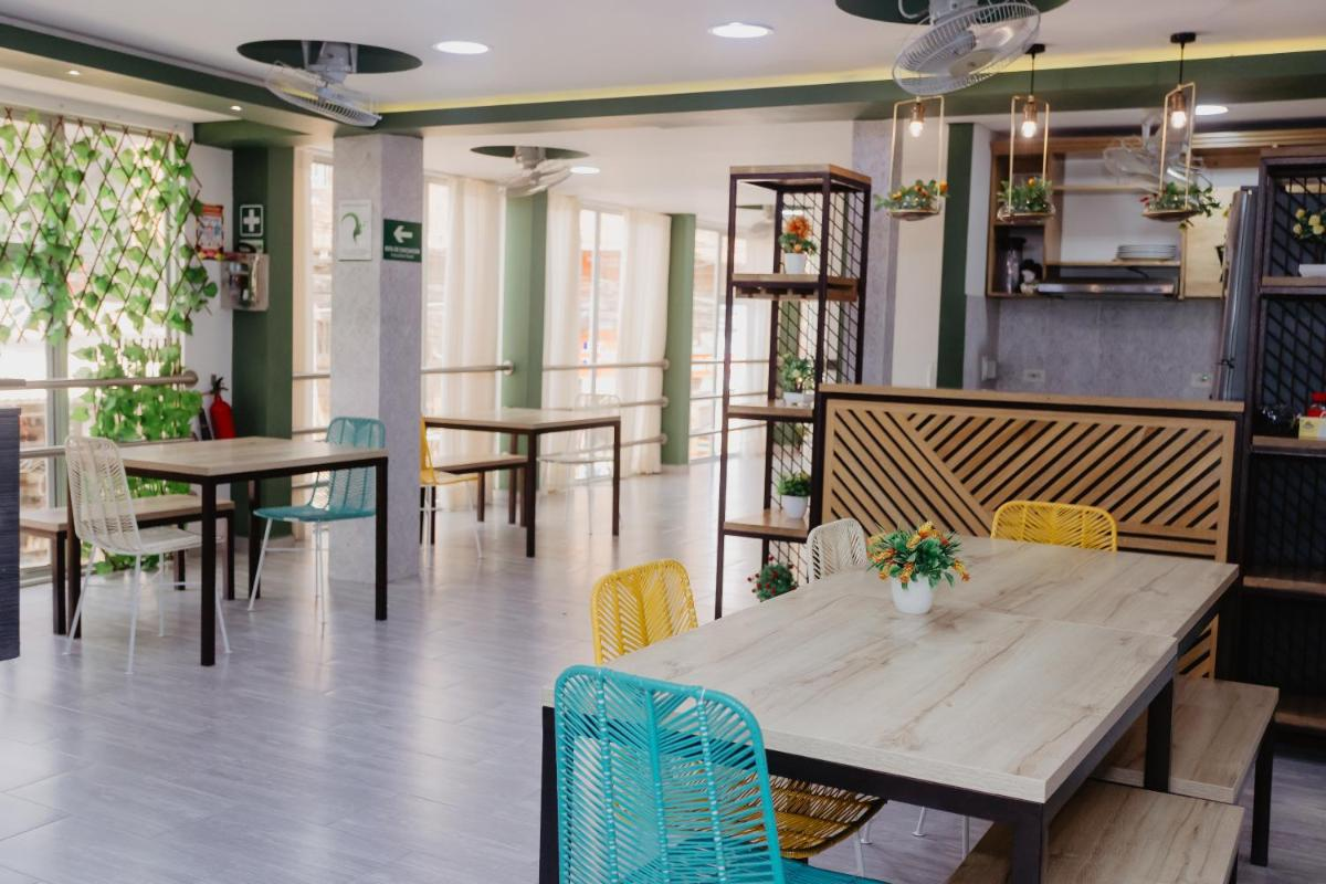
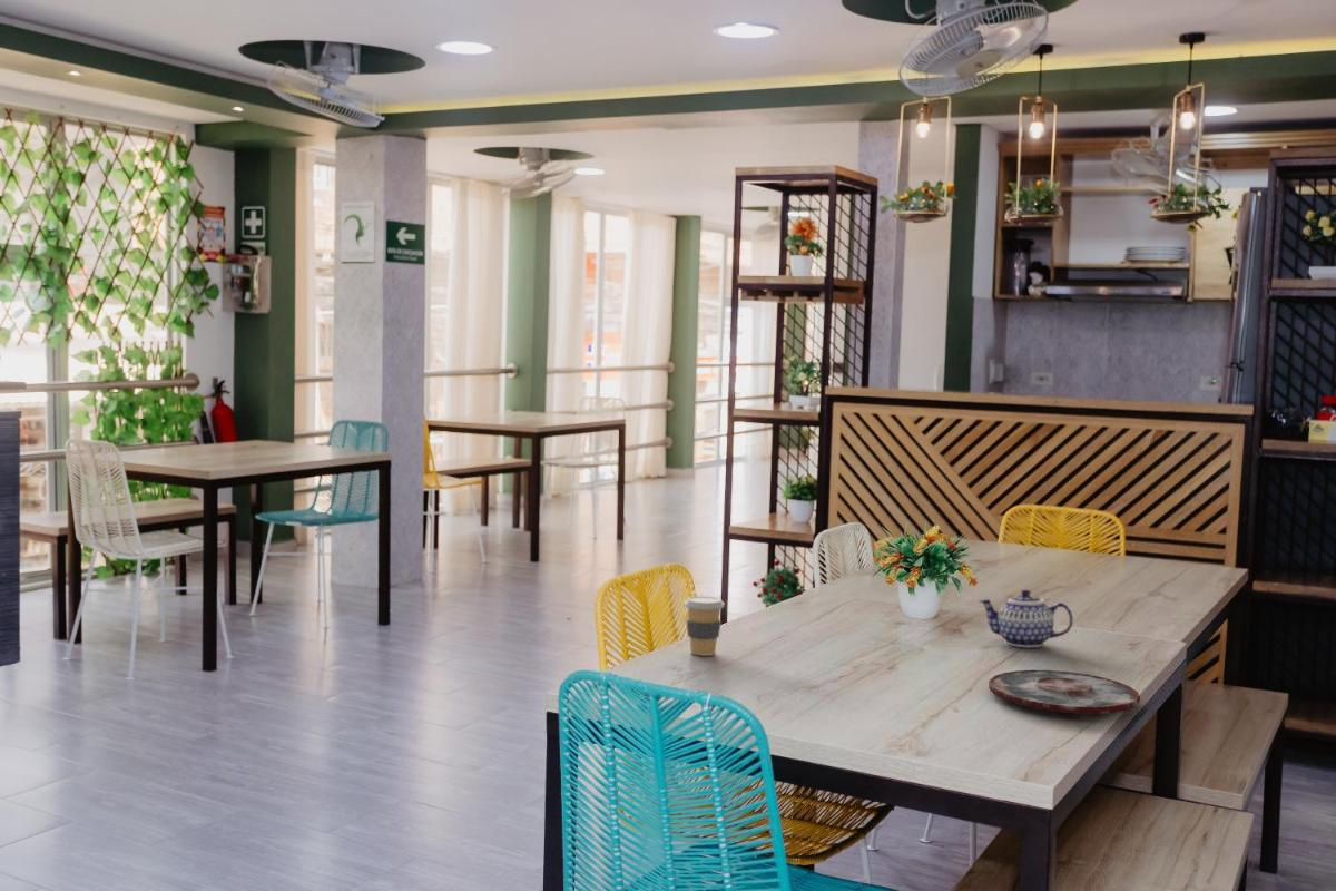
+ teapot (1024, 616)
+ coffee cup (704, 626)
+ plate (1062, 692)
